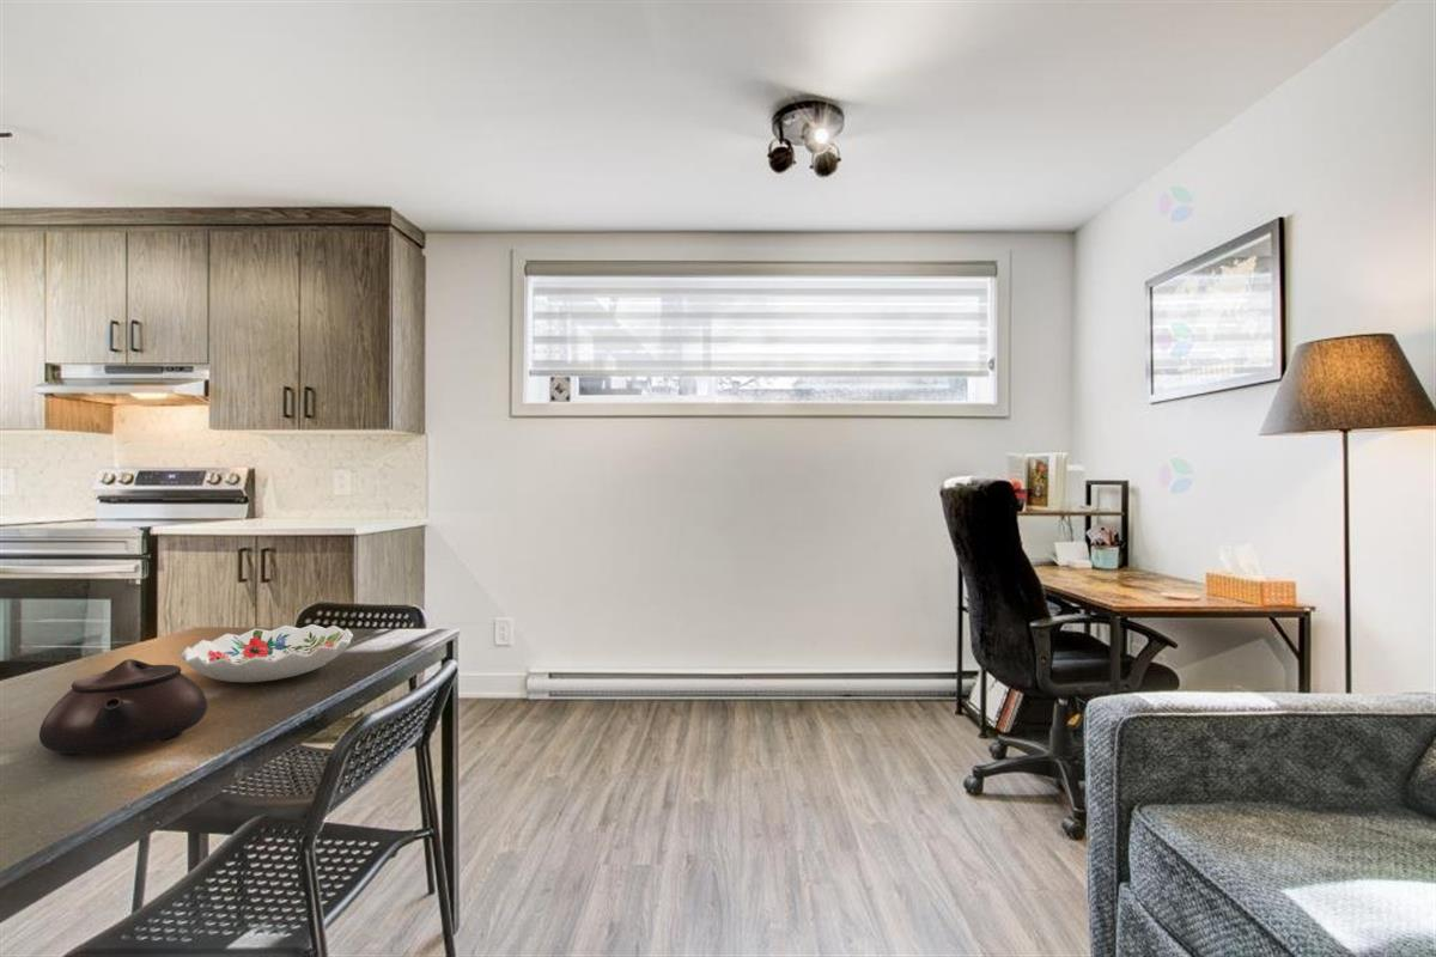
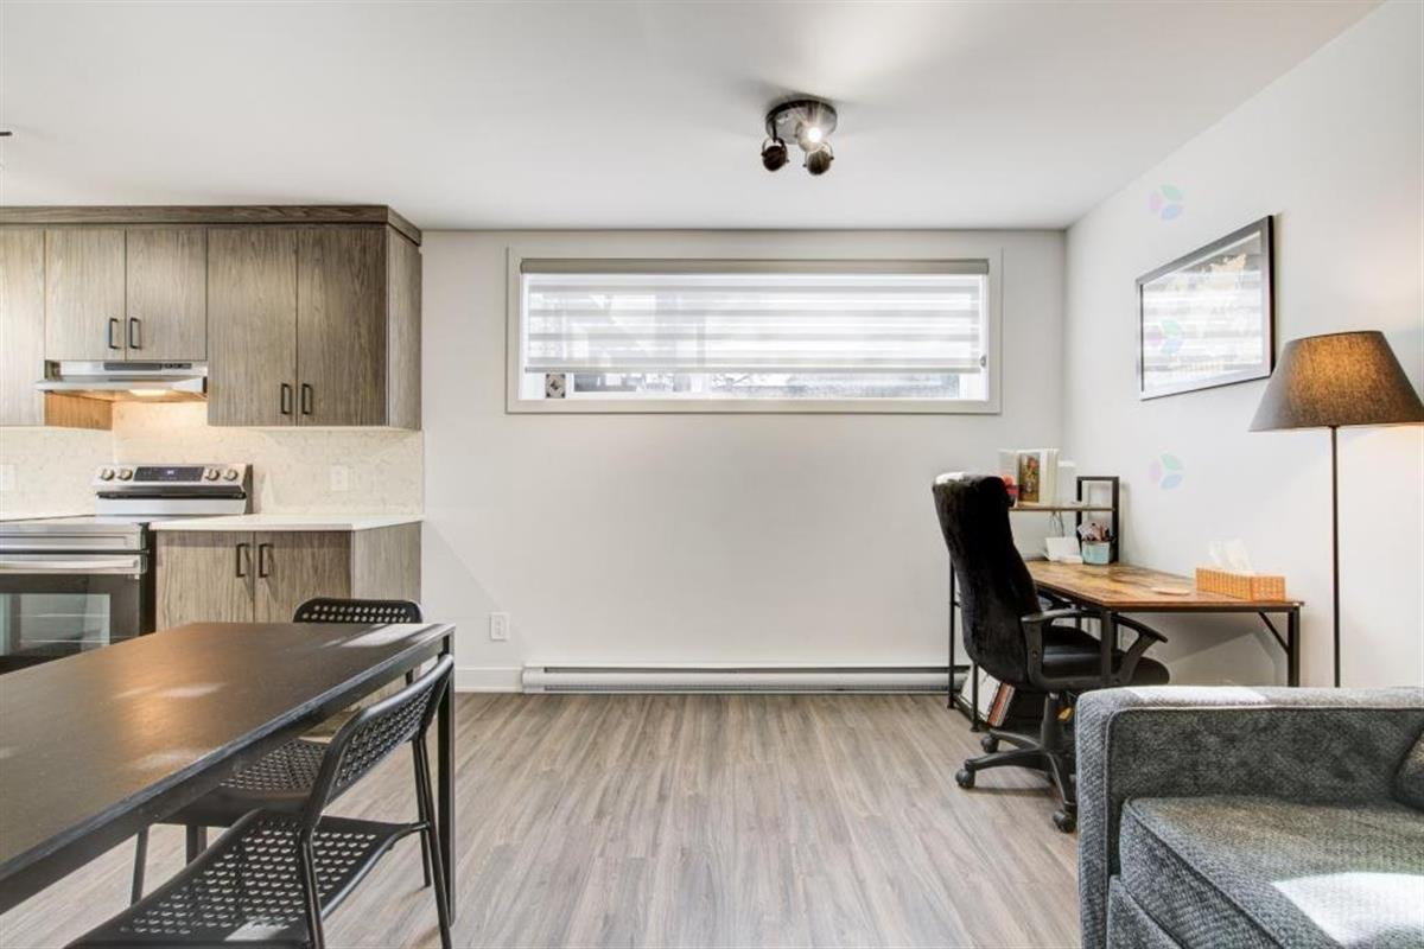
- decorative bowl (272, 656)
- teapot (132, 697)
